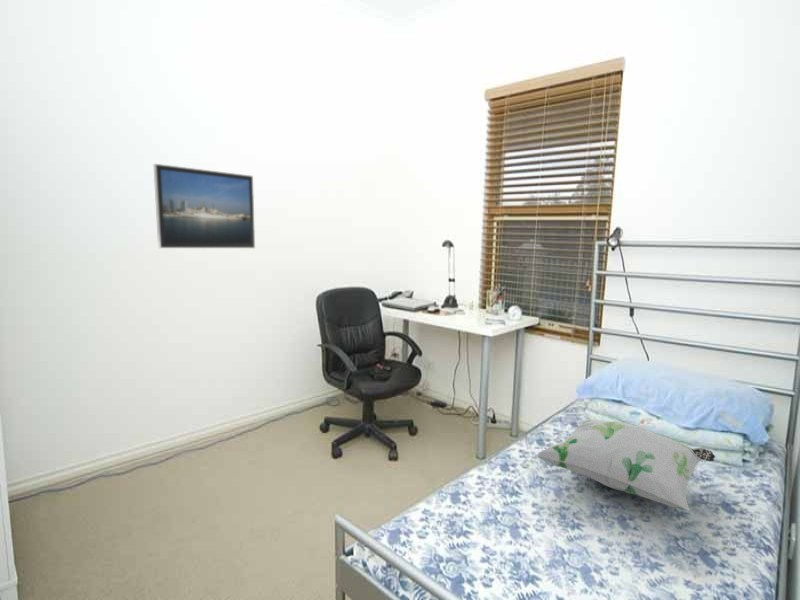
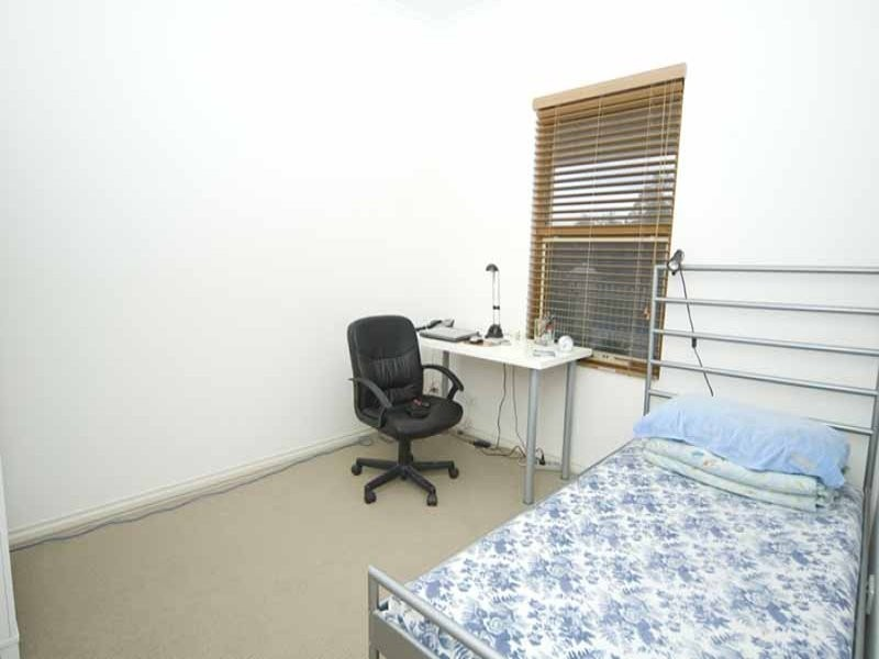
- decorative pillow (626, 455)
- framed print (208, 209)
